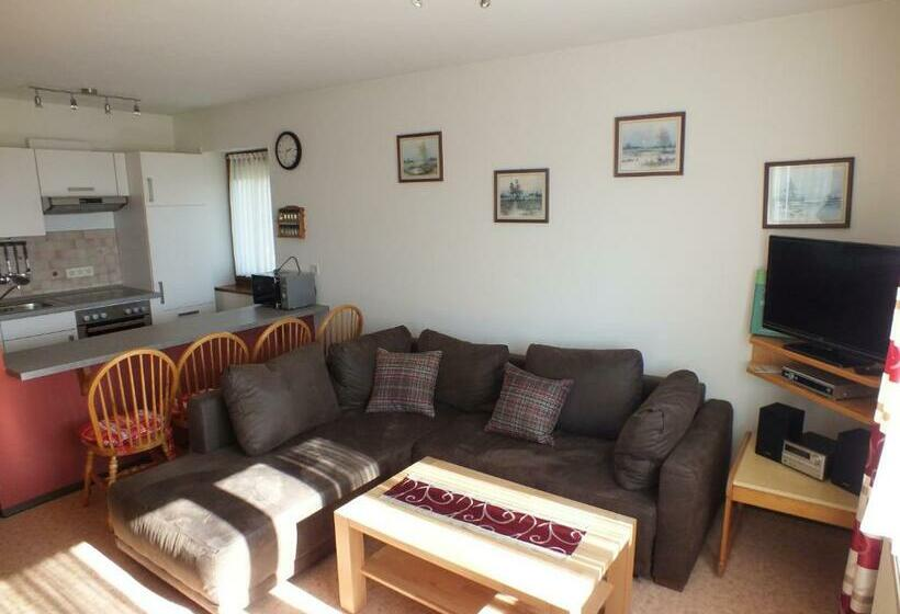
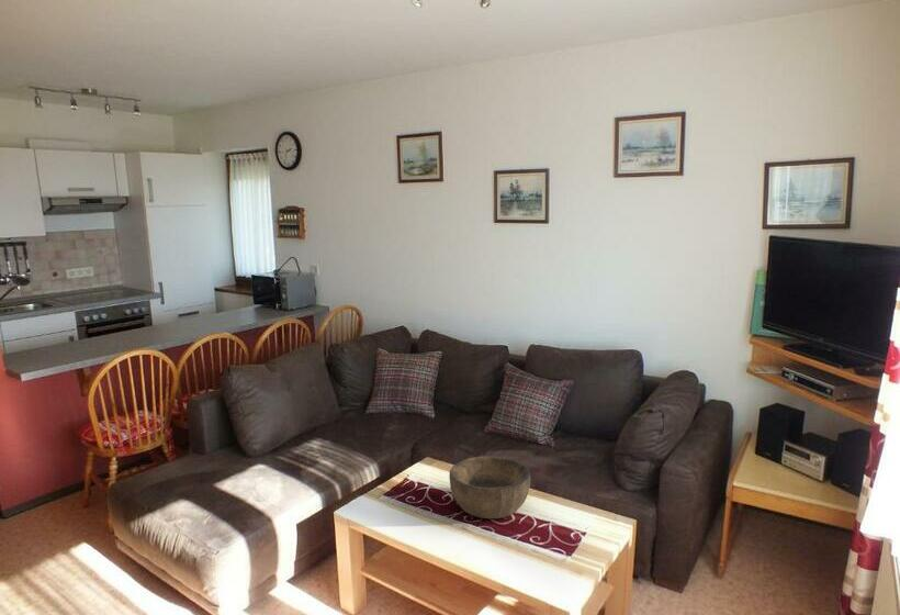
+ bowl (490, 488)
